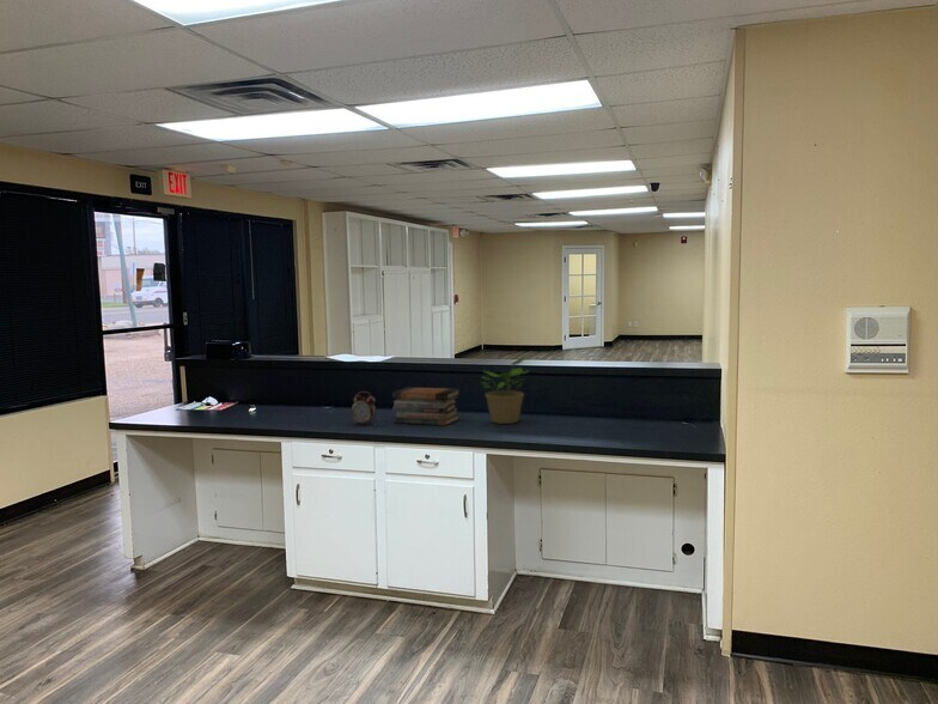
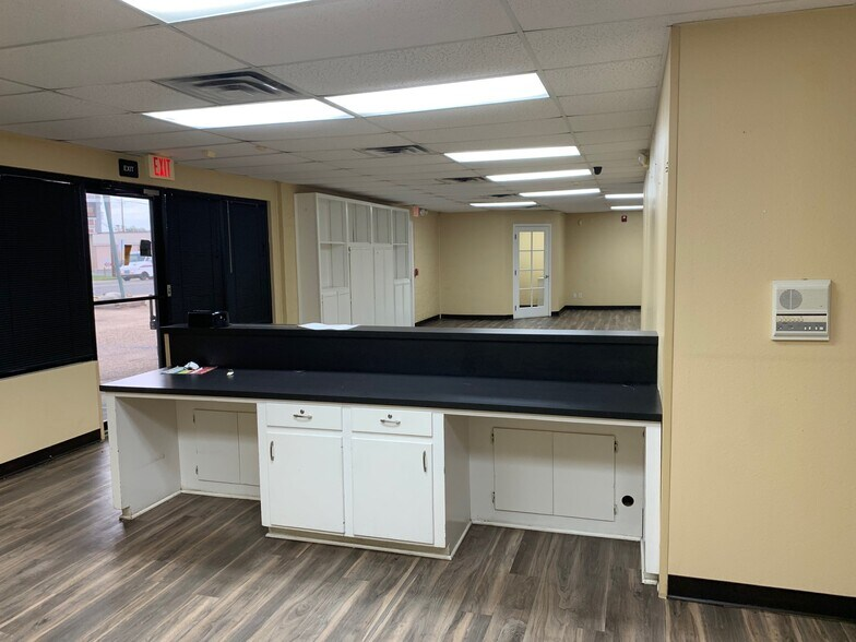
- book stack (426, 405)
- alarm clock (364, 407)
- potted plant (502, 388)
